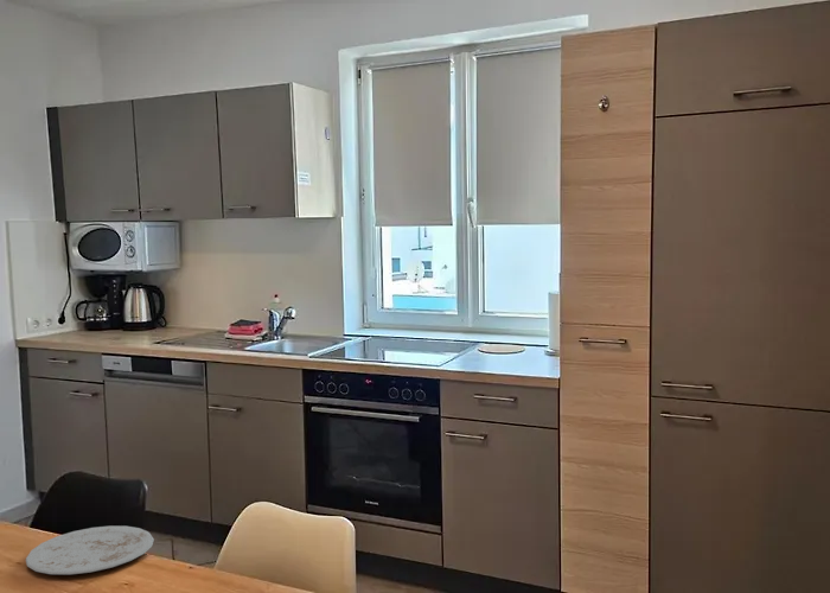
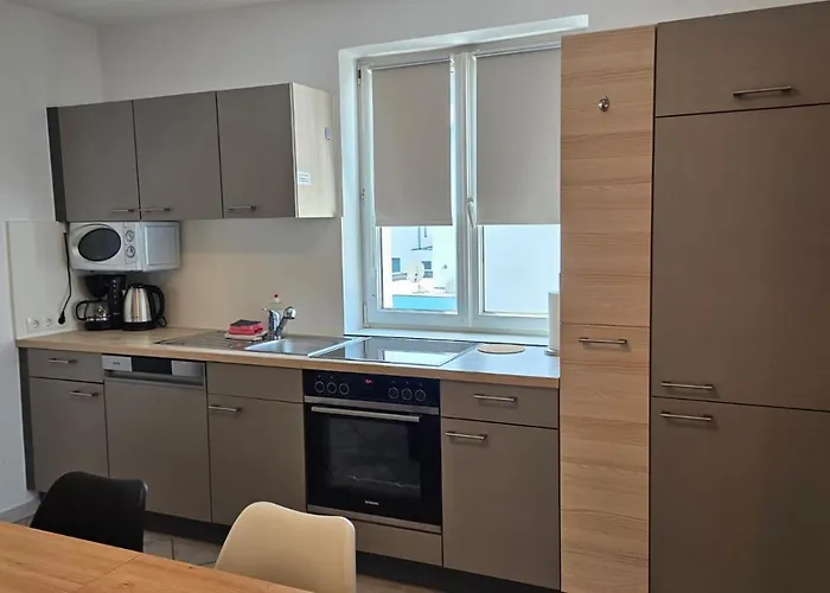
- plate (91, 549)
